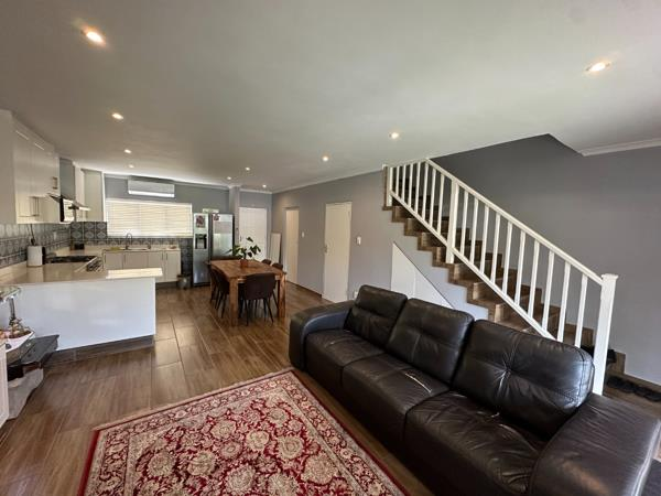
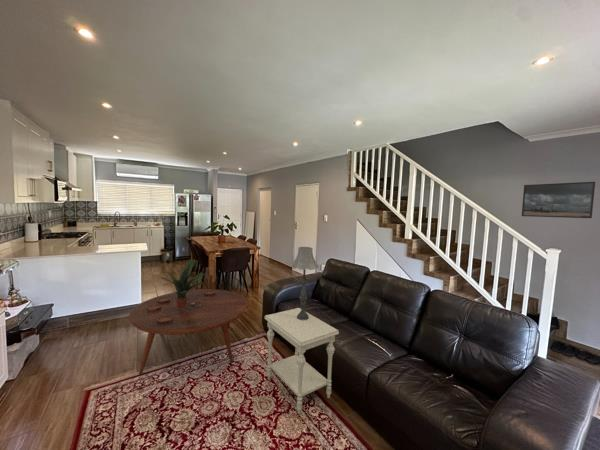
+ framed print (555, 200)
+ table lamp (304, 282)
+ potted plant (184, 286)
+ coffee table (192, 325)
+ side table (299, 355)
